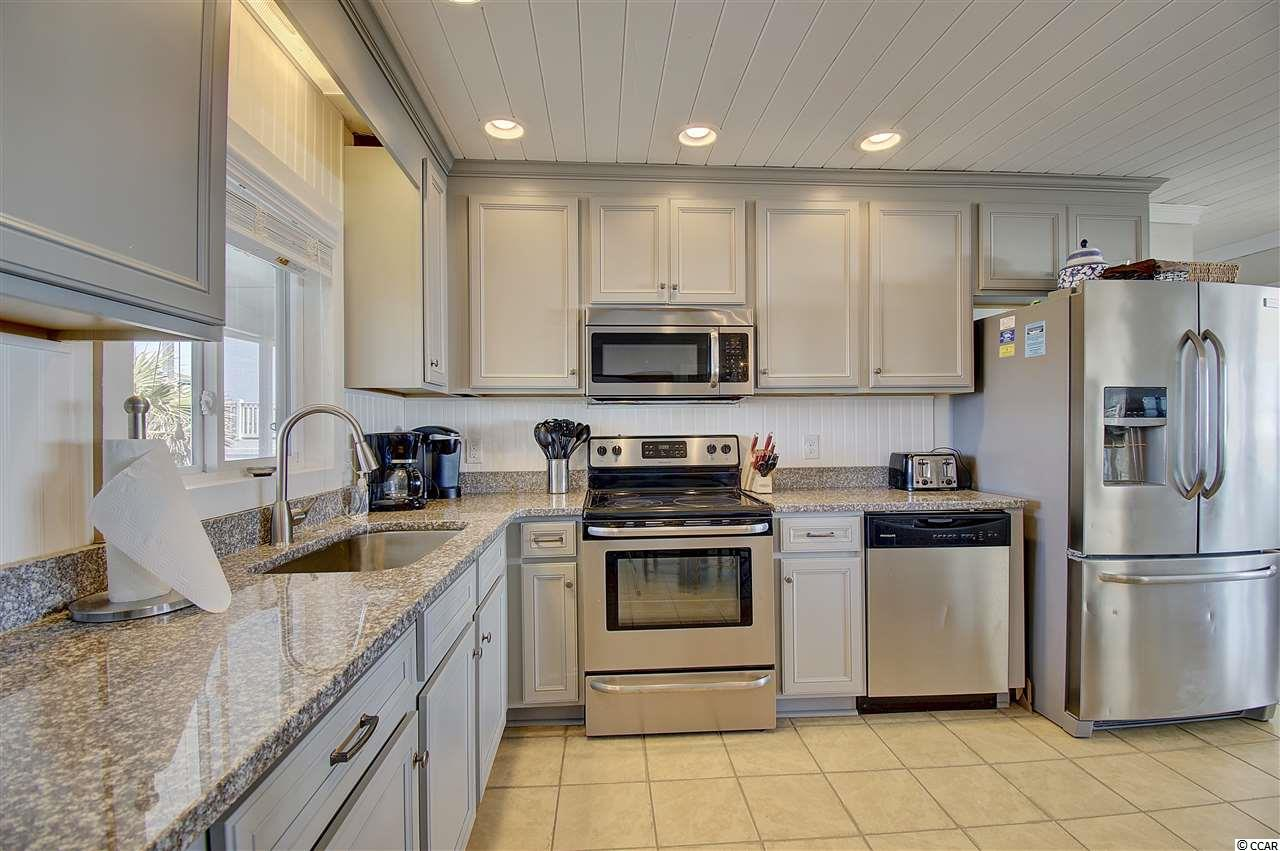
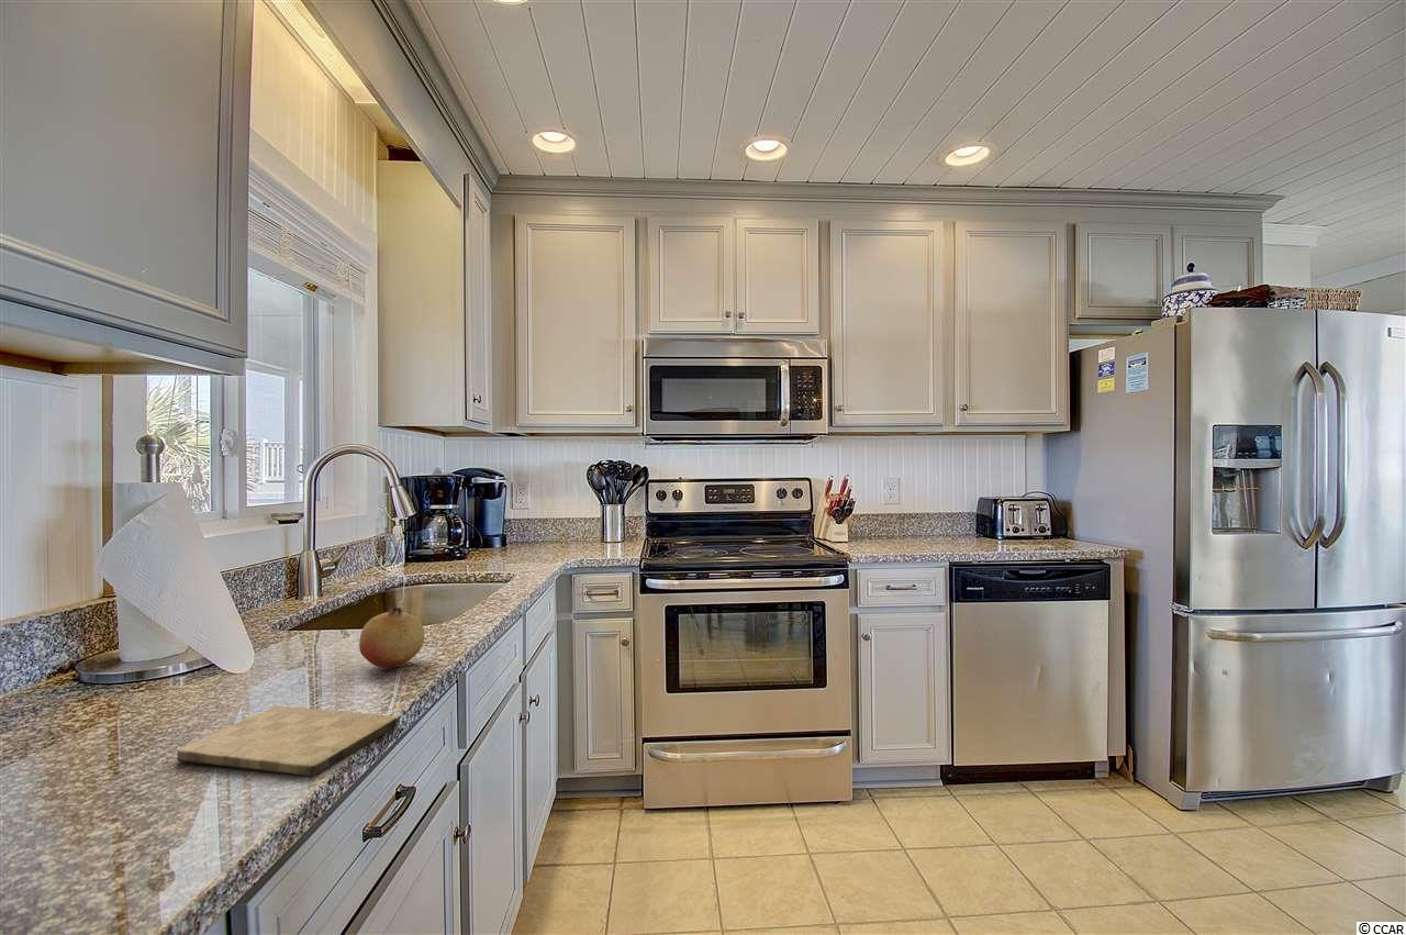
+ cutting board (293, 736)
+ fruit (392, 635)
